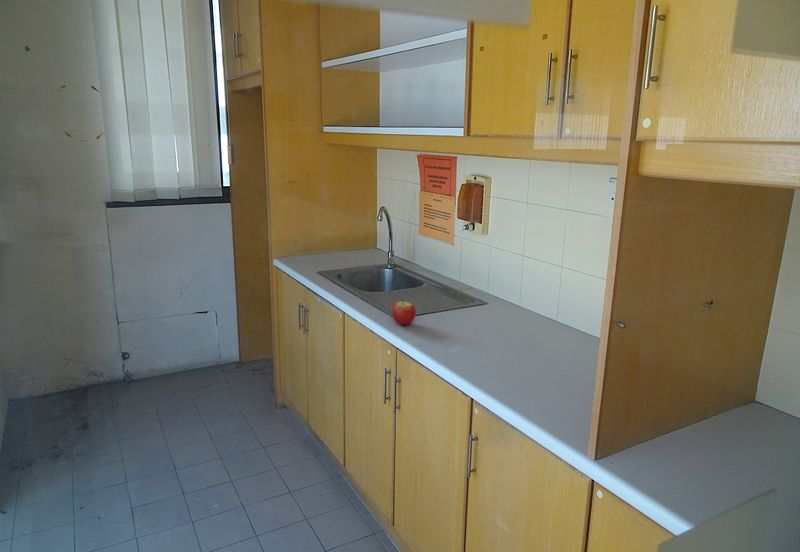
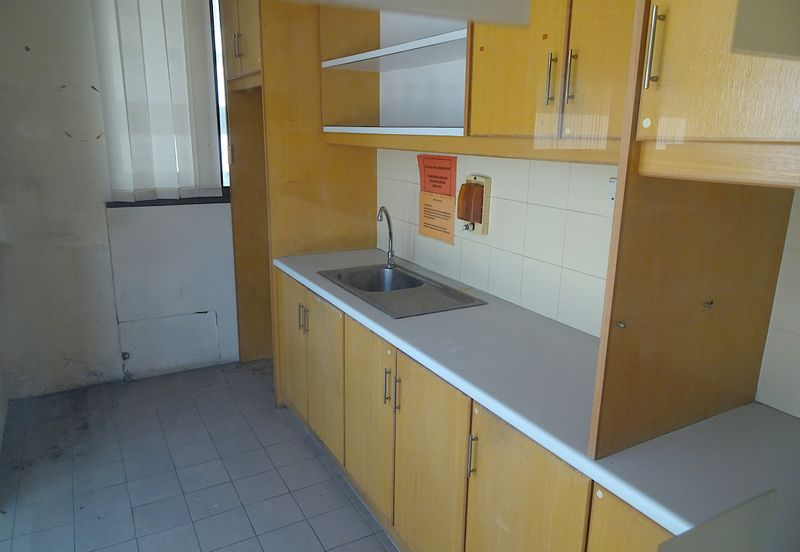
- apple (403, 310)
